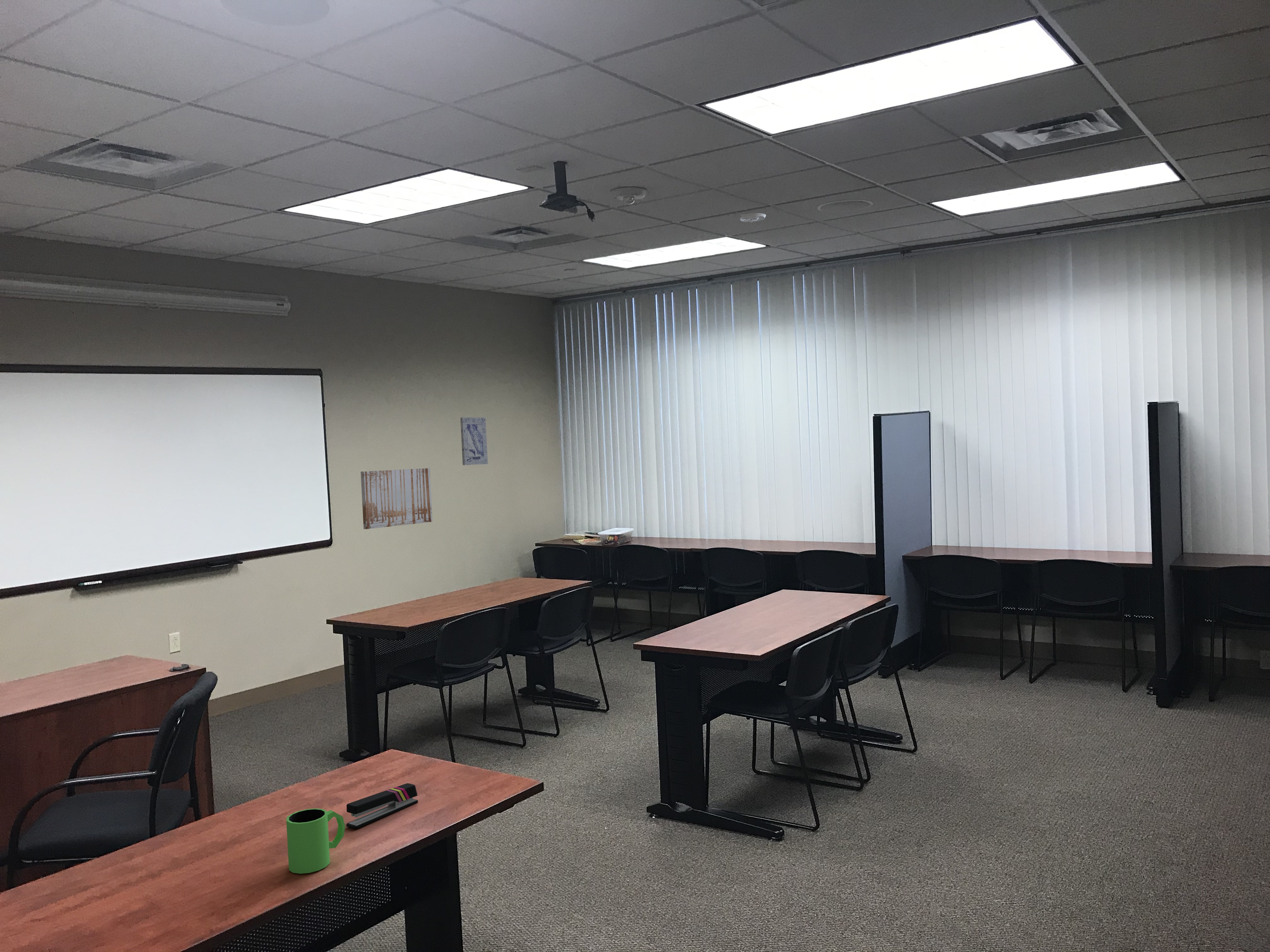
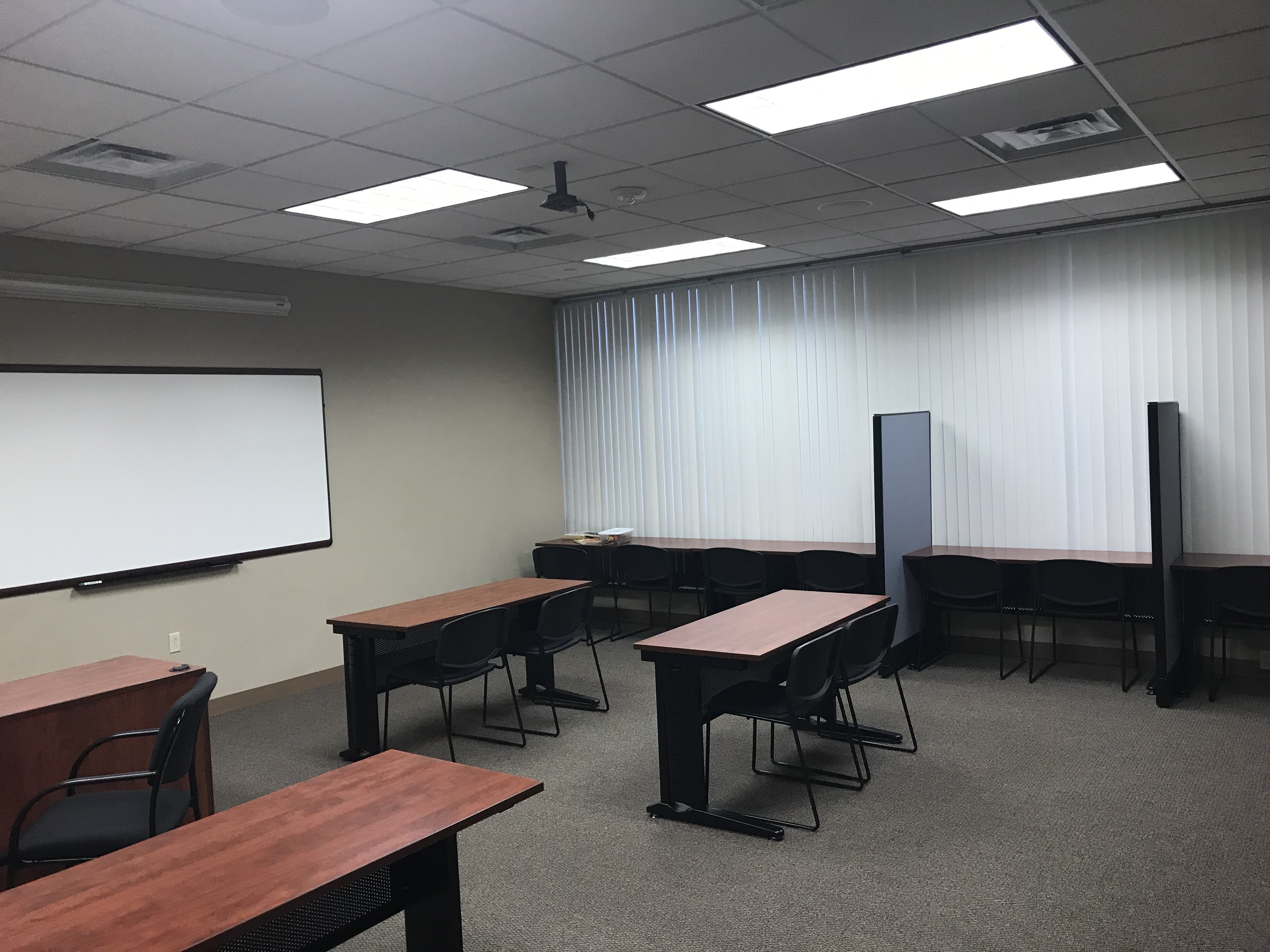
- smoke detector (753, 218)
- stapler (383, 803)
- wall art (398, 497)
- mug (317, 837)
- wall art (474, 441)
